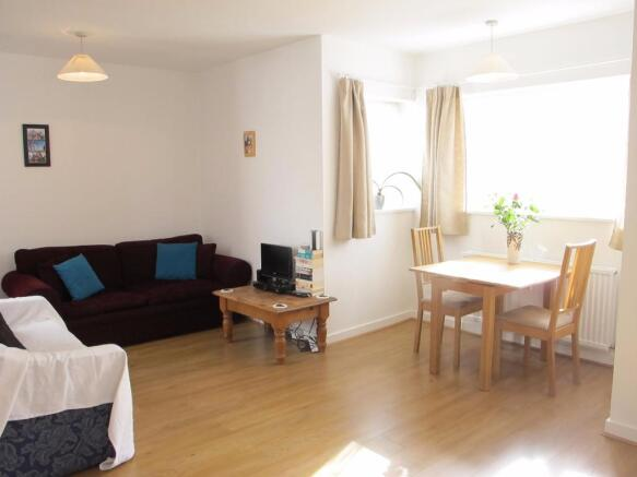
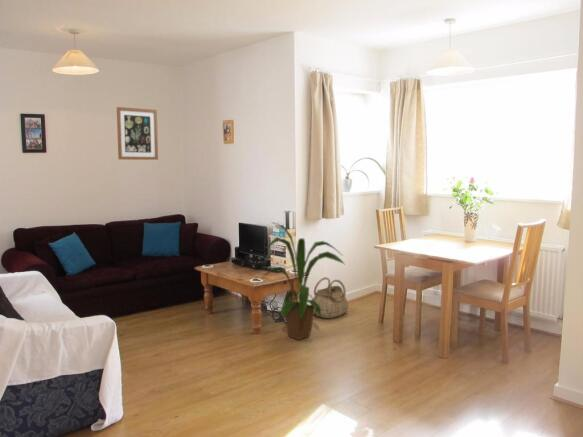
+ wall art (138, 134)
+ basket (329, 296)
+ house plant (304, 282)
